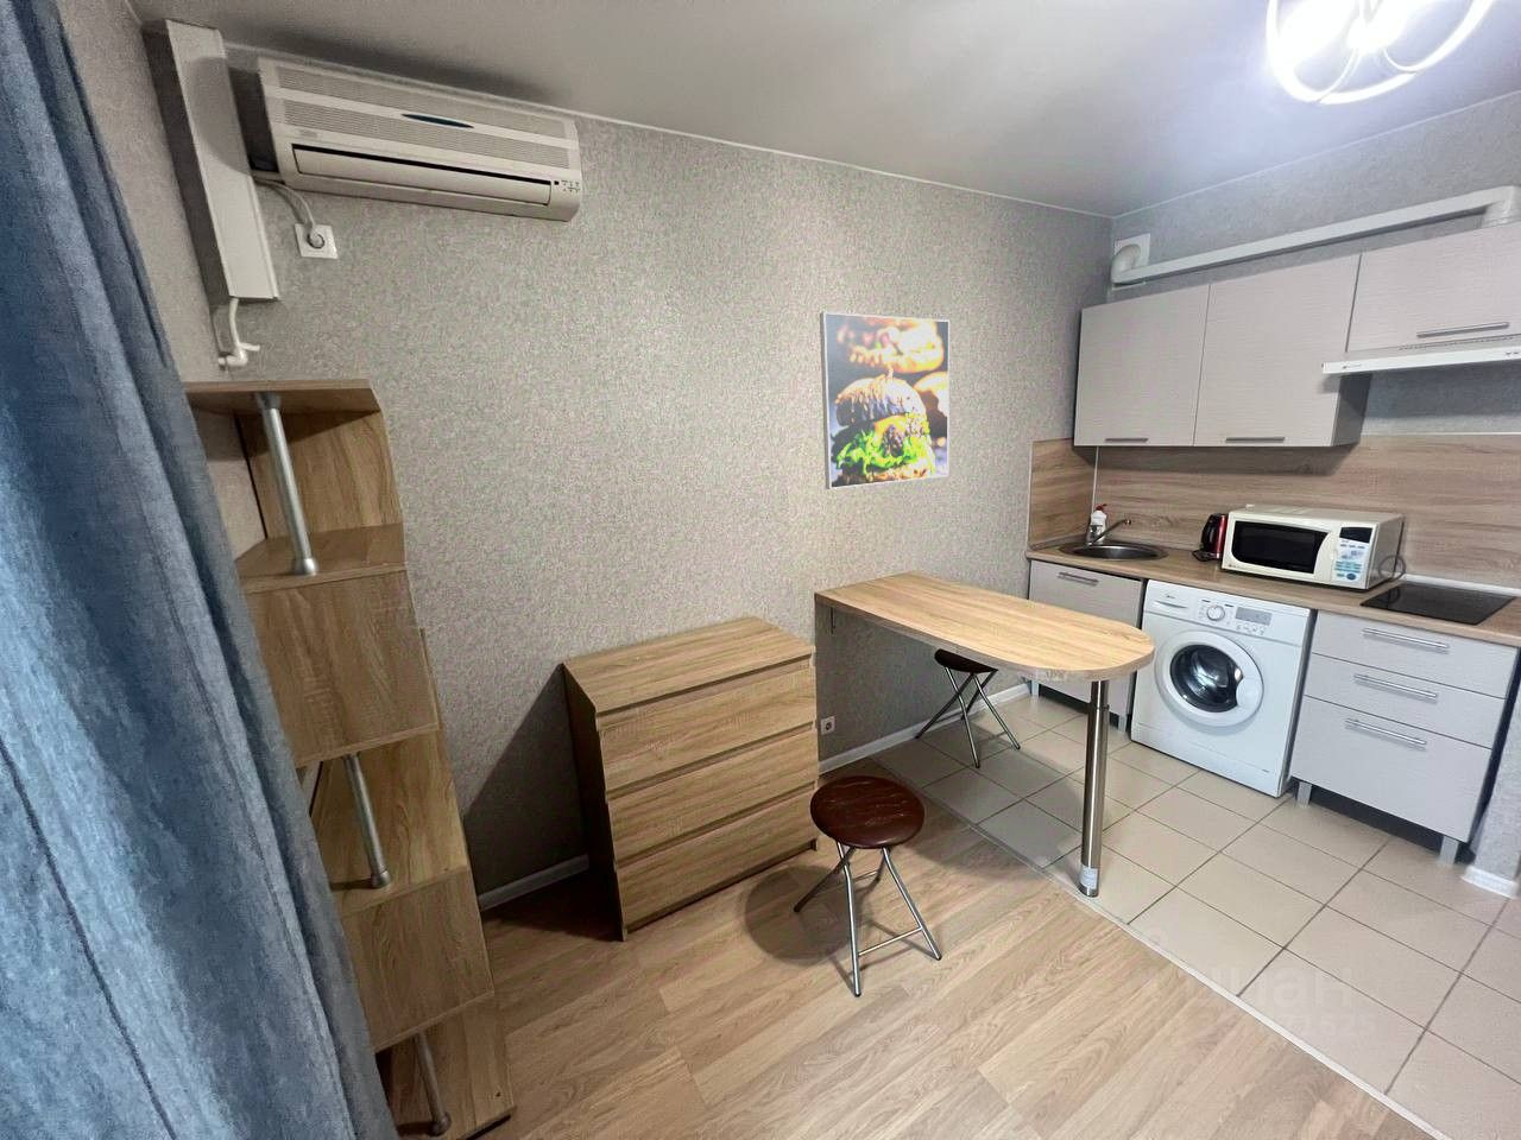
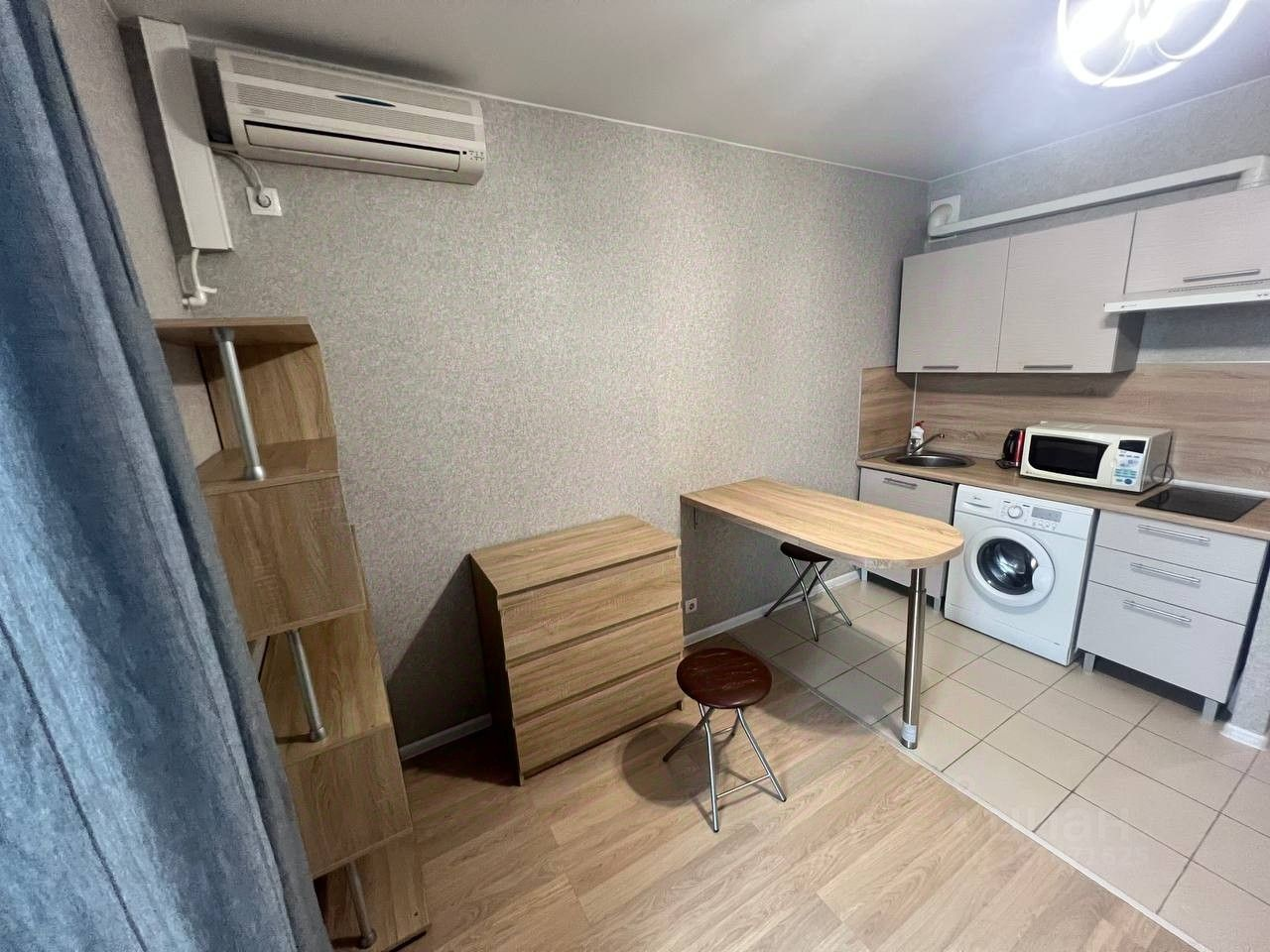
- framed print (889, 401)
